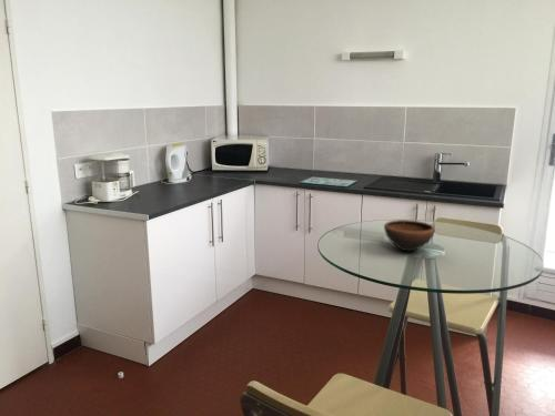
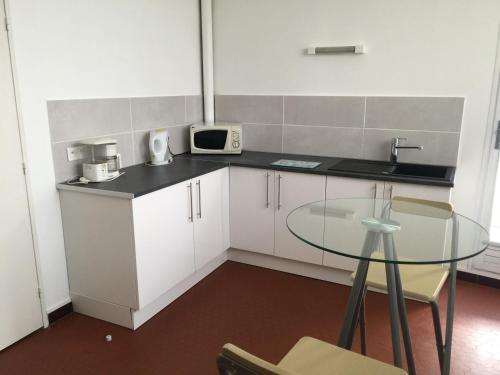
- bowl (408, 236)
